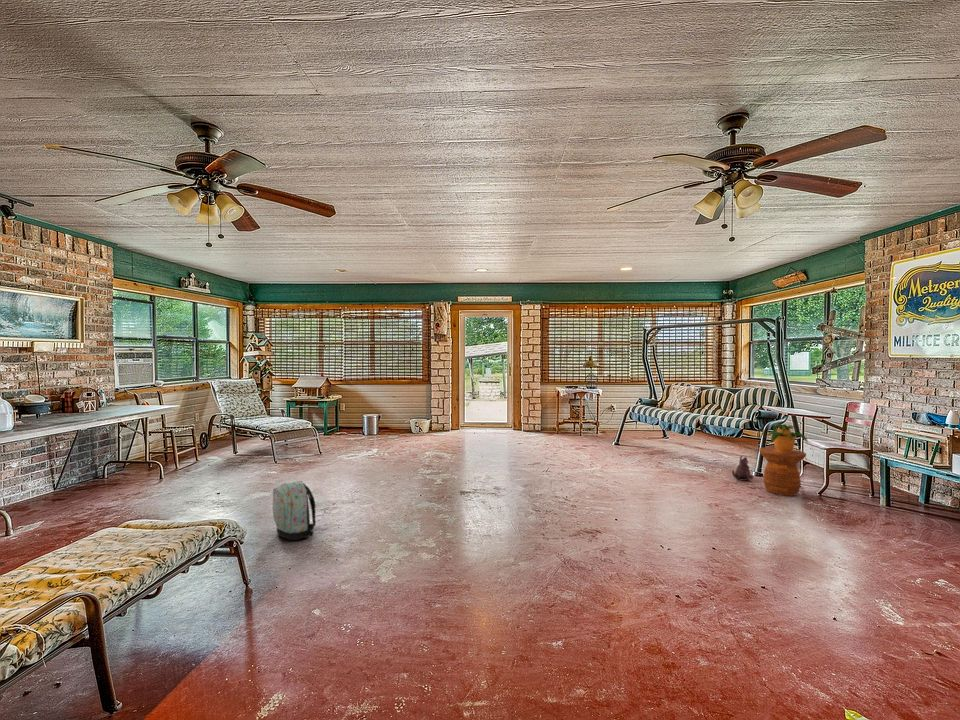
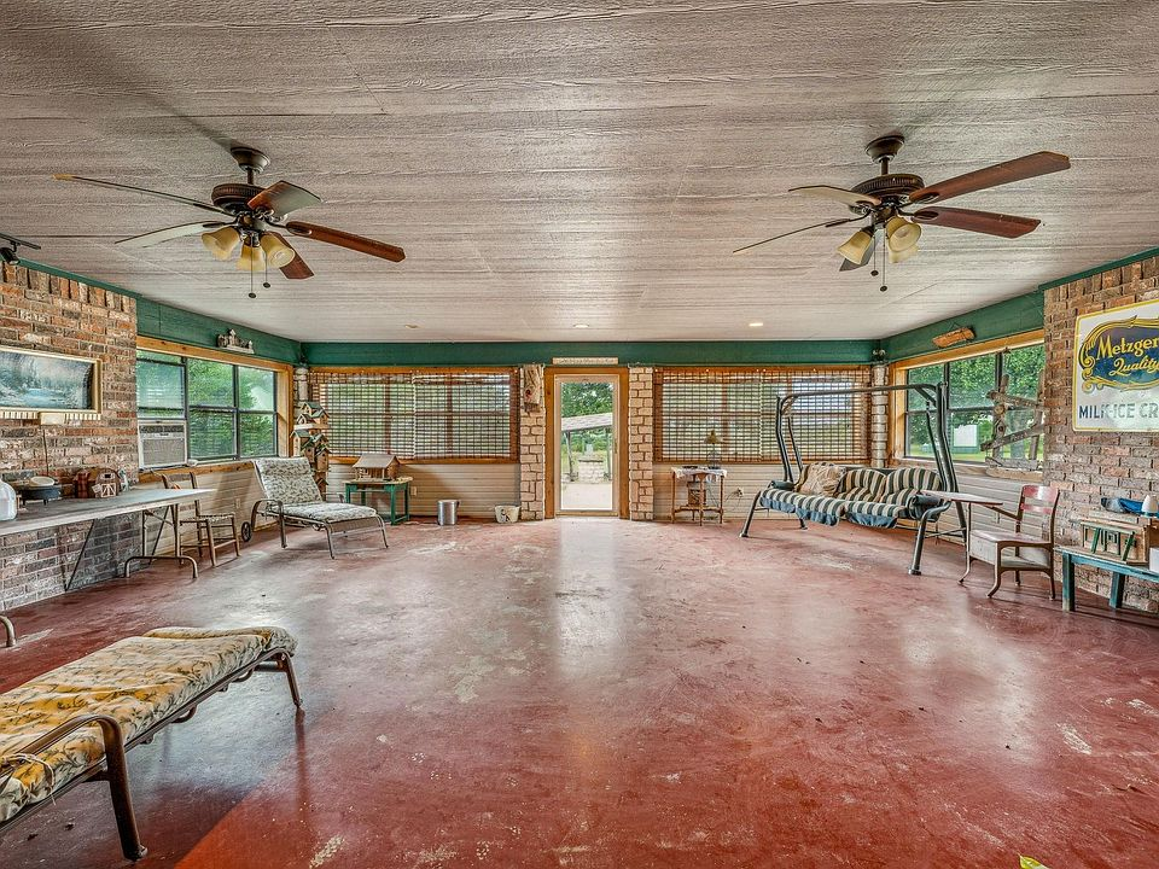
- backpack (292, 508)
- side table (781, 471)
- plush toy (740, 467)
- potted plant (782, 436)
